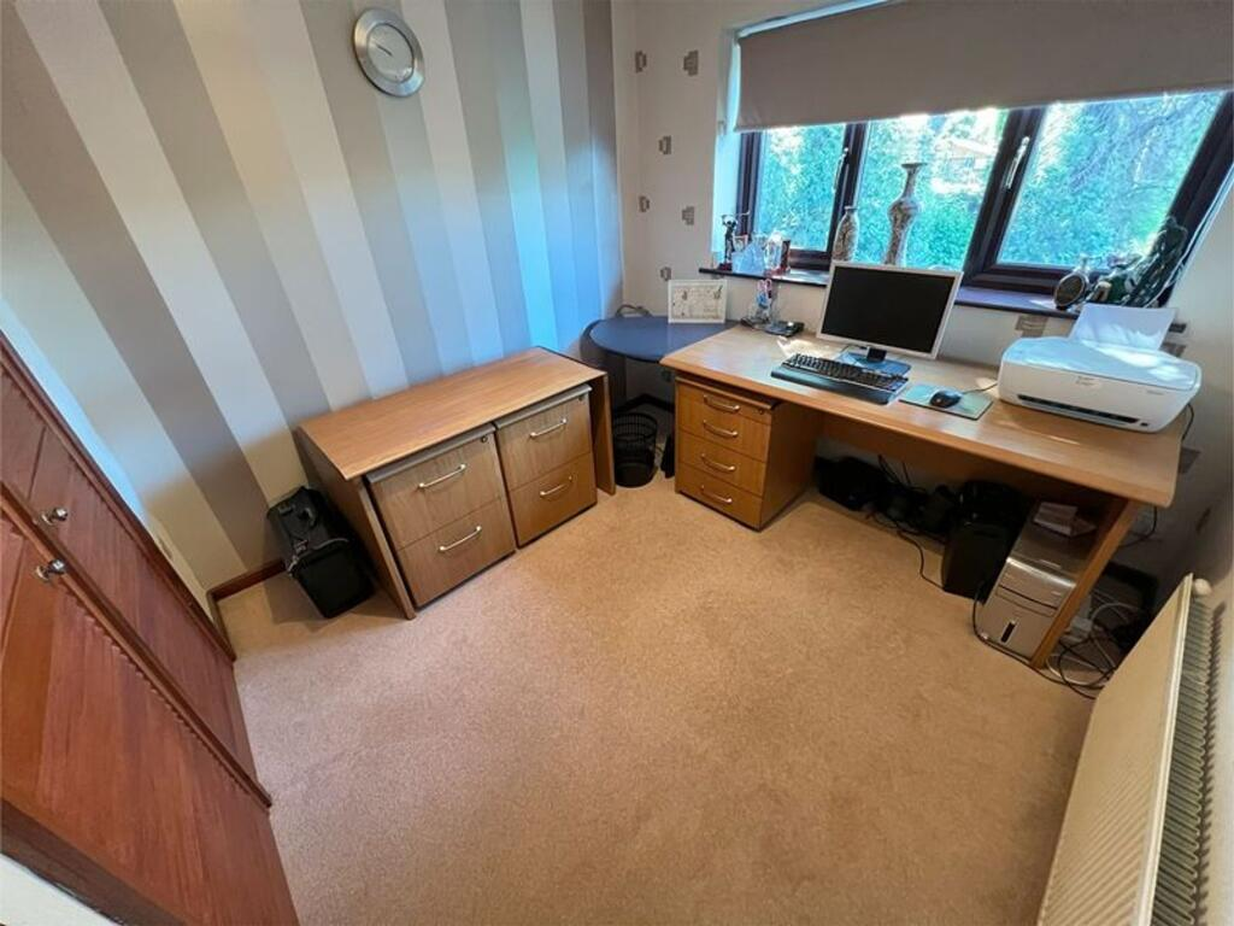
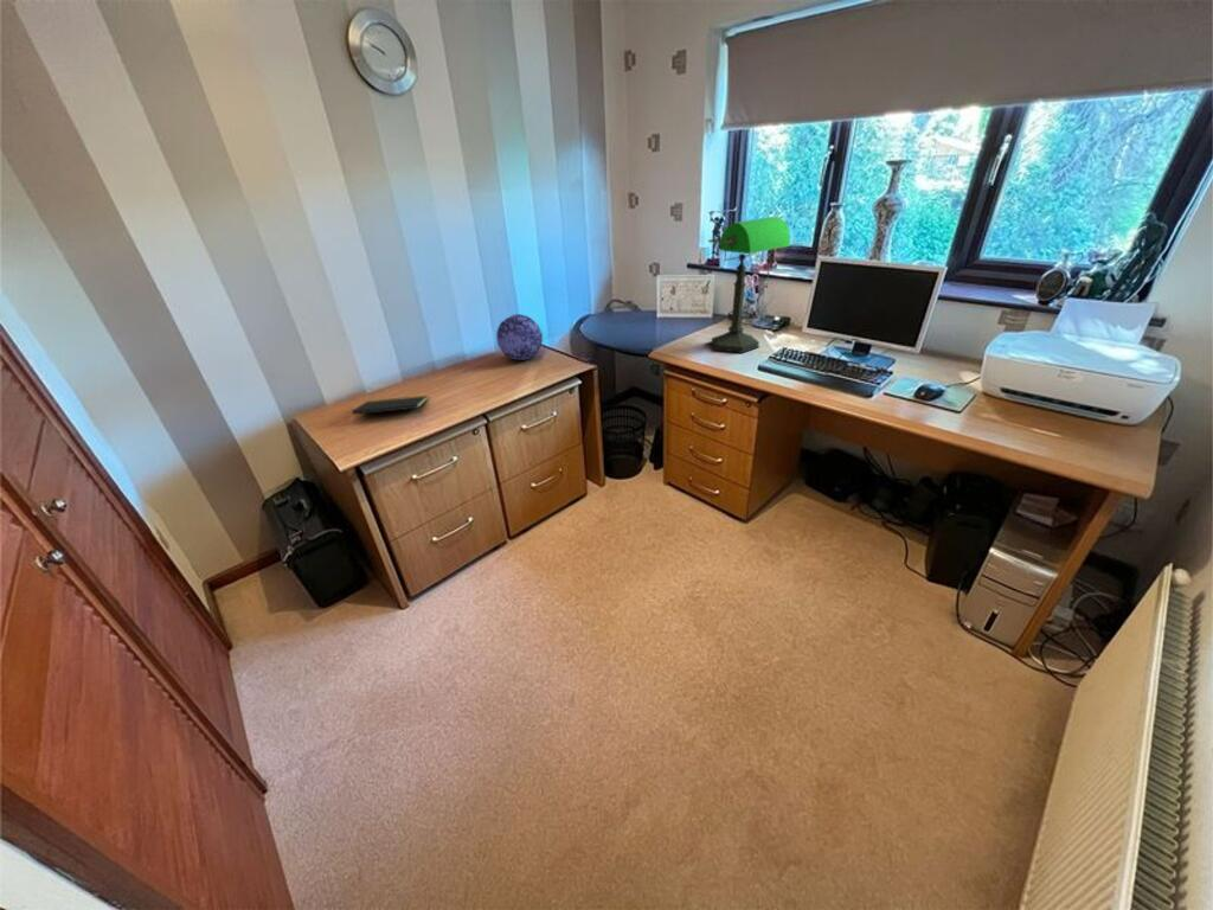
+ desk lamp (743, 287)
+ notepad (391, 404)
+ decorative ball (519, 338)
